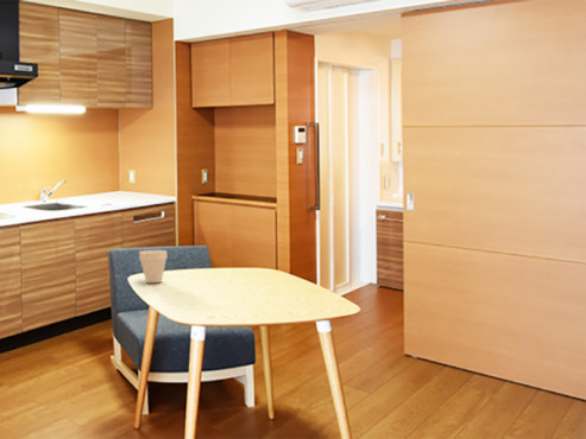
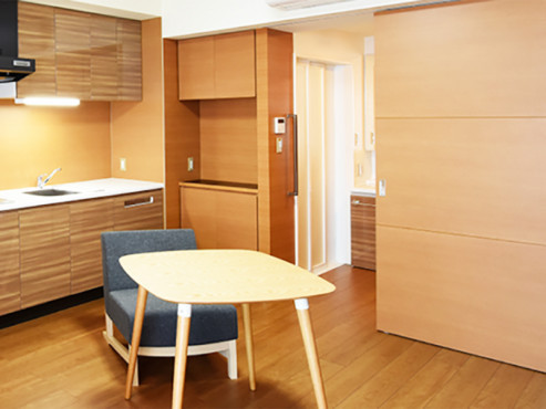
- cup (153, 266)
